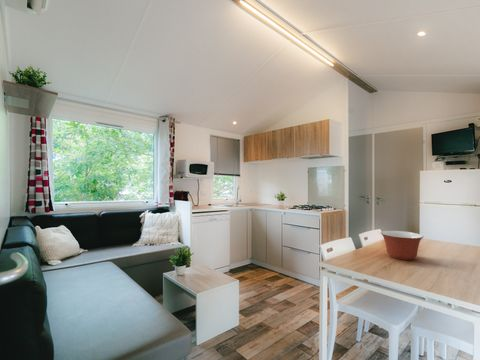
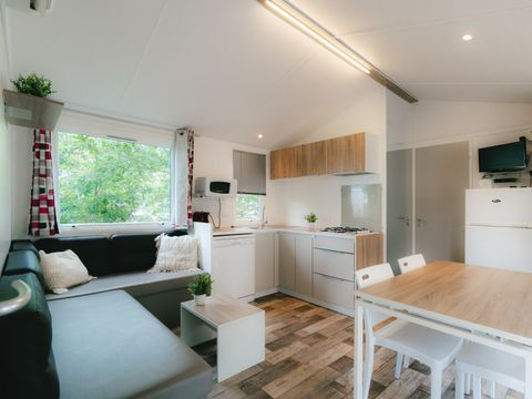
- mixing bowl (401, 245)
